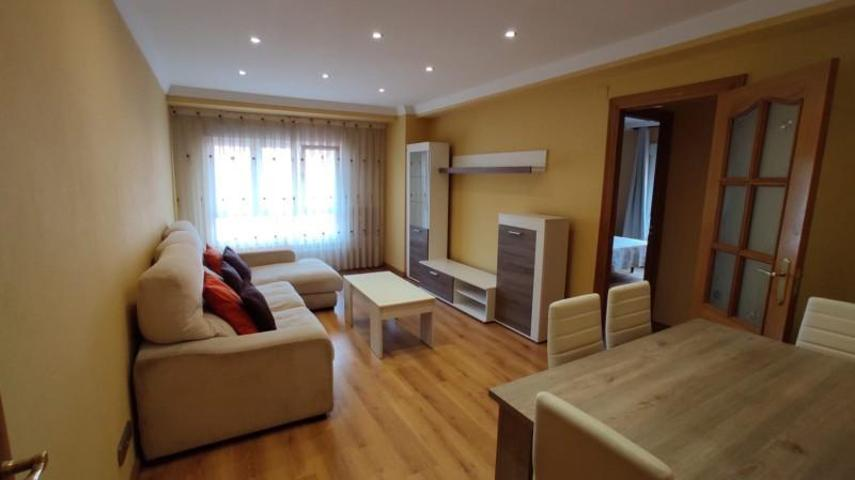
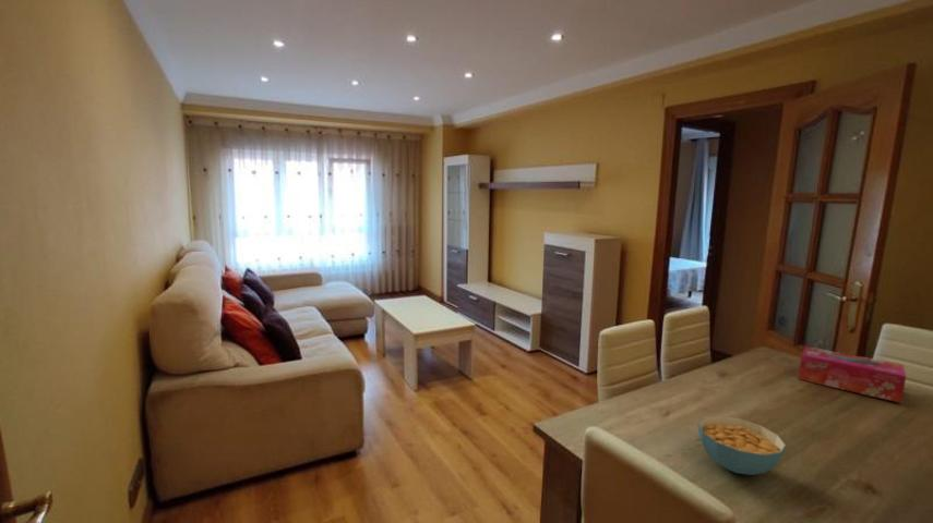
+ tissue box (849, 372)
+ cereal bowl (738, 450)
